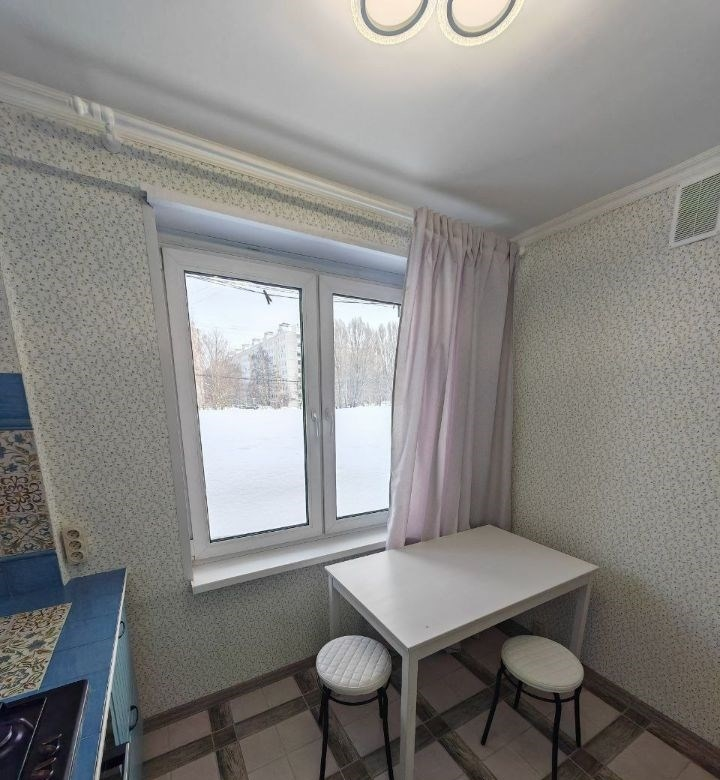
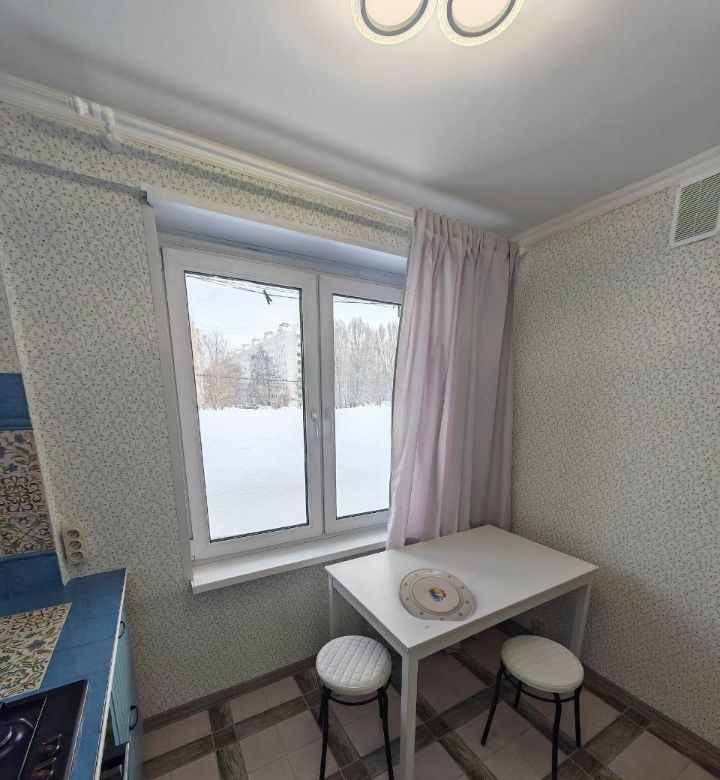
+ plate (435, 595)
